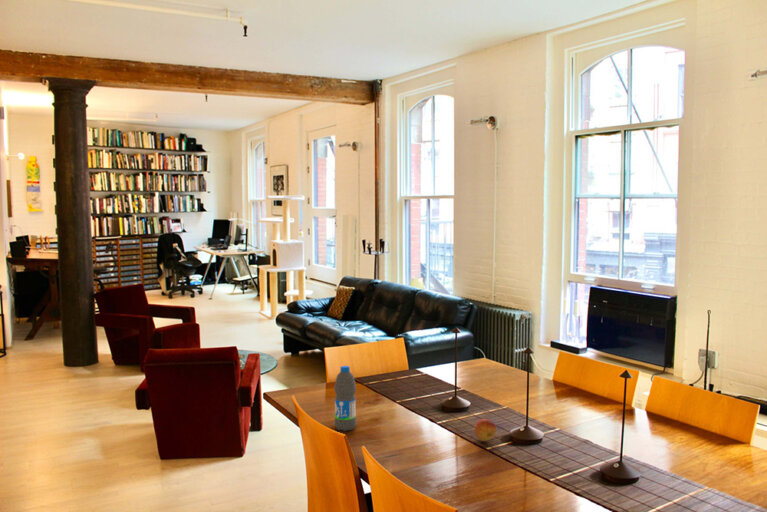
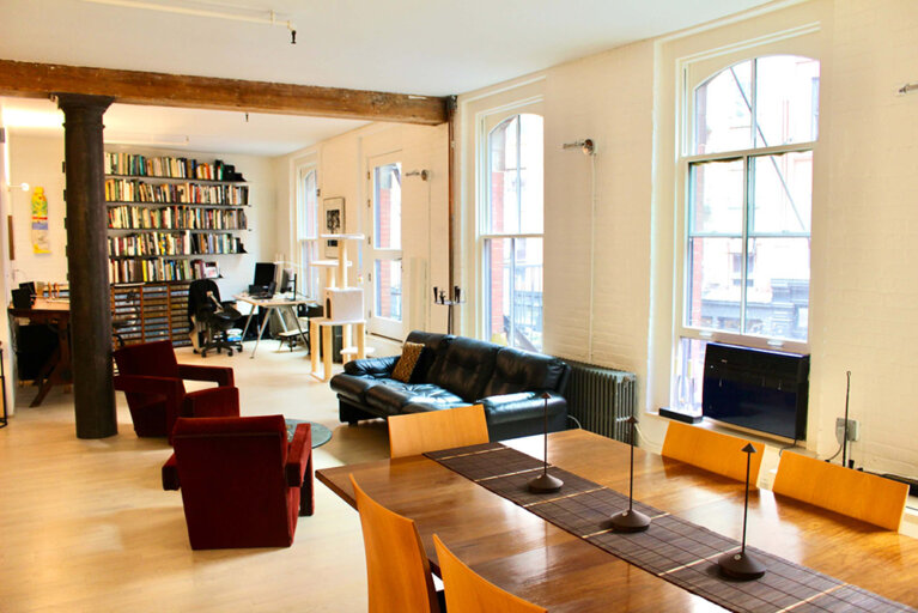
- fruit (484, 430)
- water bottle (345, 397)
